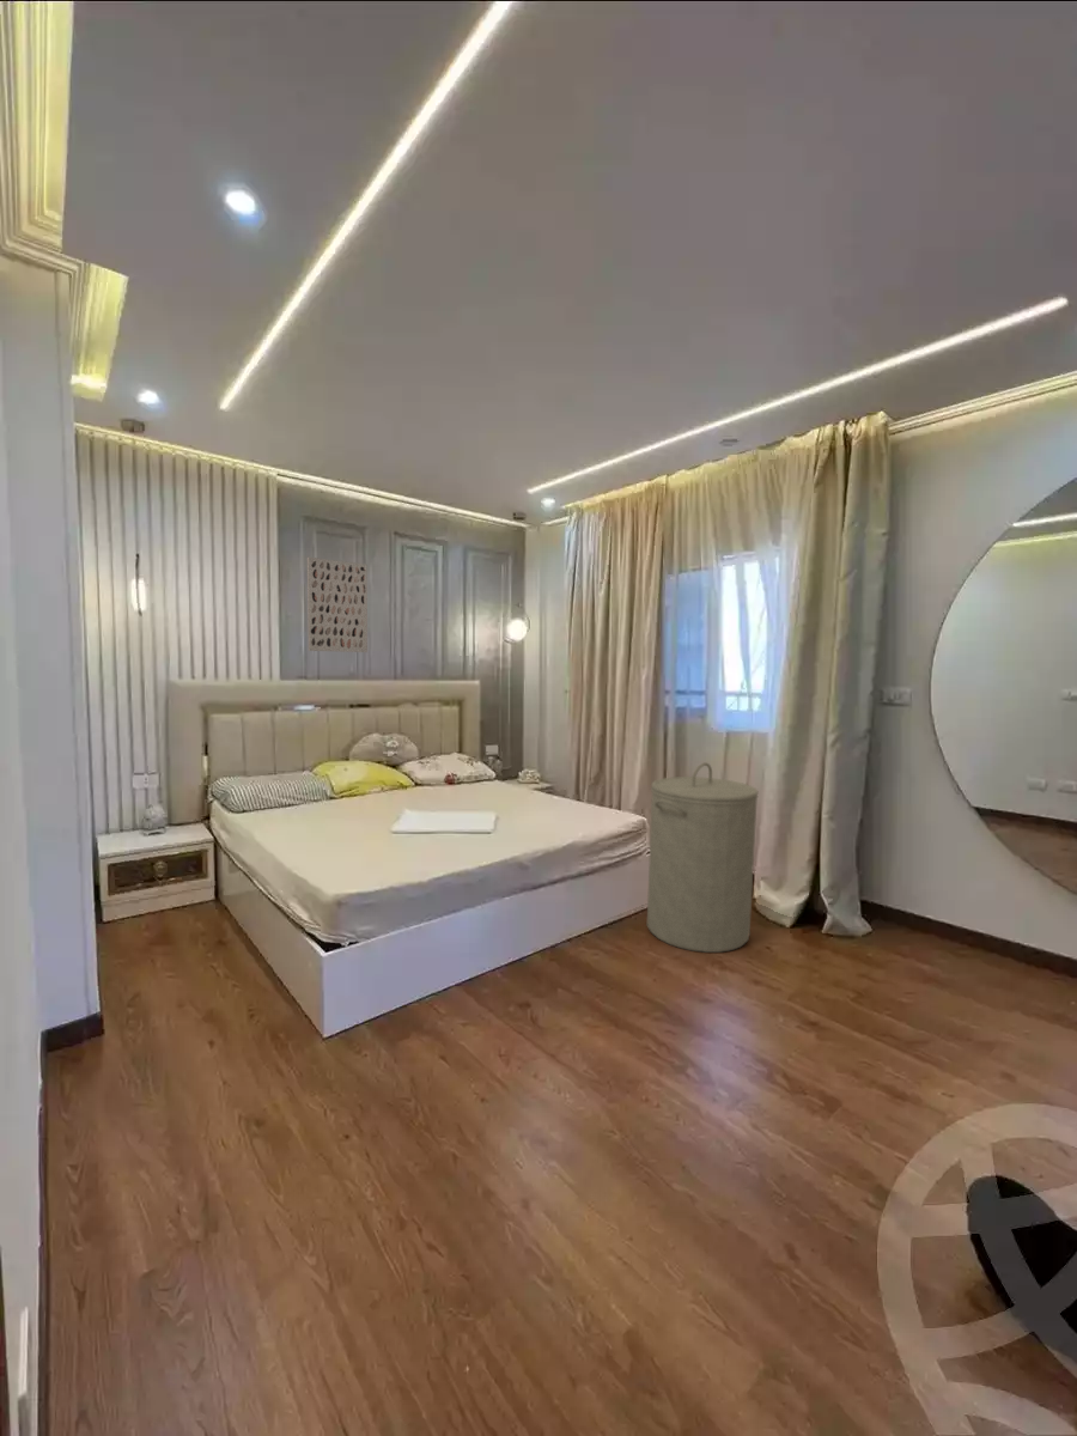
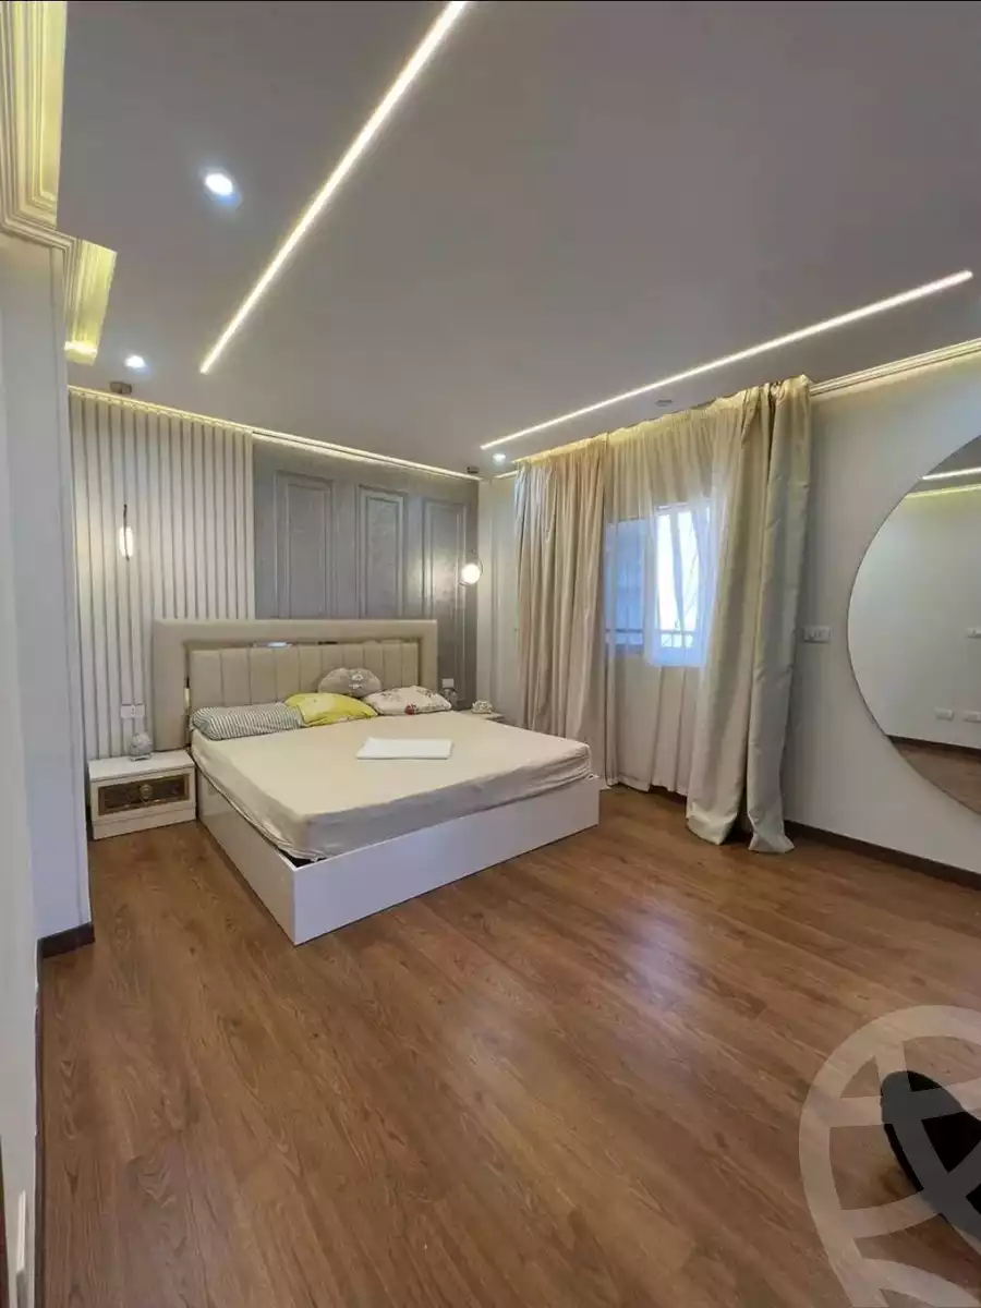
- laundry hamper (700, 847)
- wall art (337, 606)
